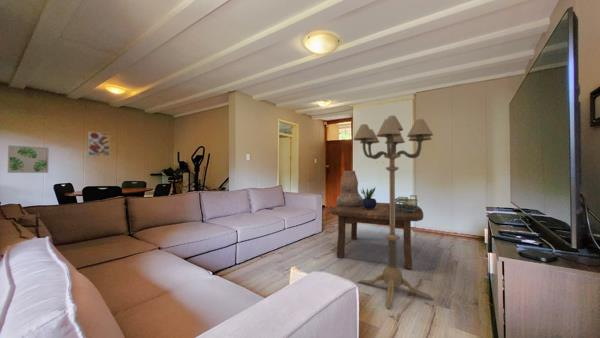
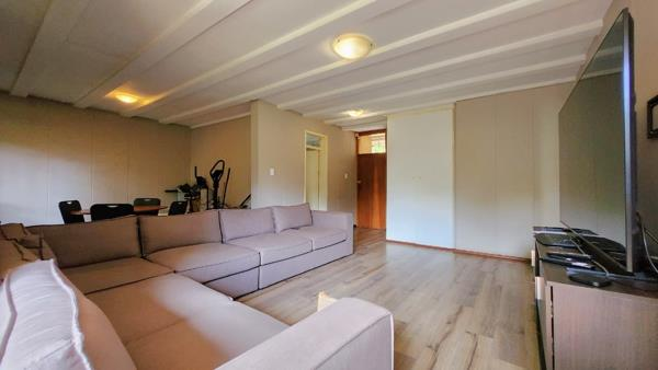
- coffee table (379, 224)
- potted plant (368, 197)
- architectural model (404, 202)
- vessel (349, 187)
- floor lamp (392, 202)
- wall art (29, 159)
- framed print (99, 144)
